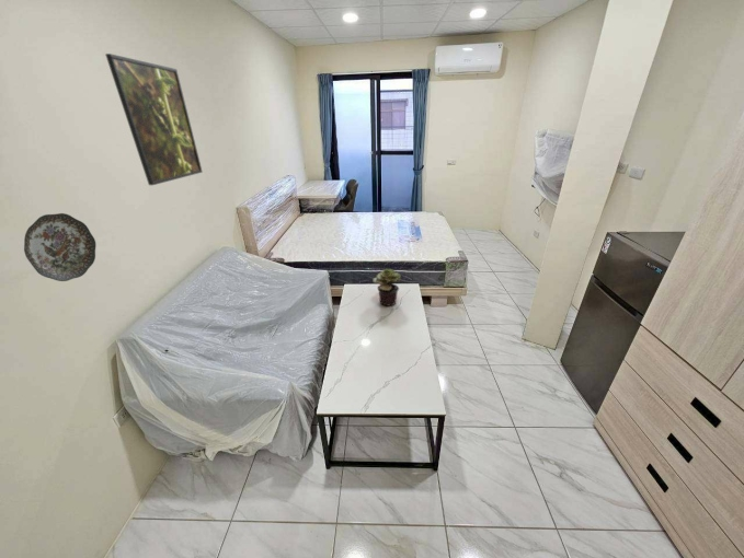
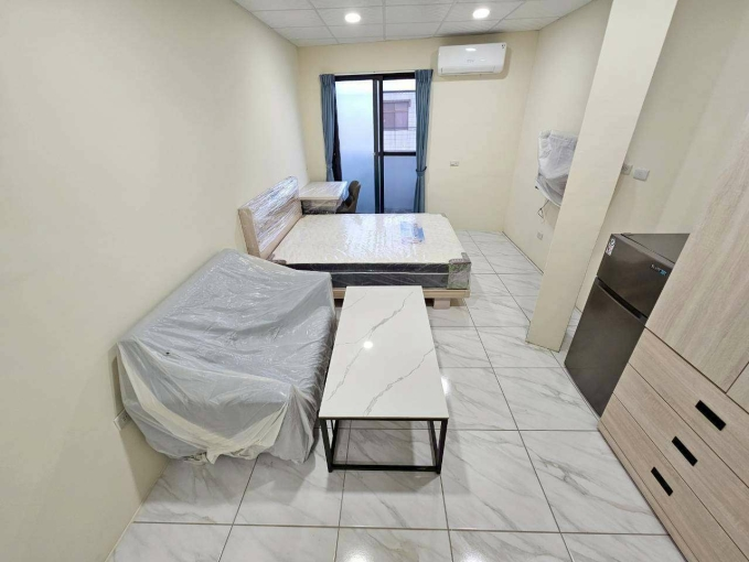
- decorative plate (60, 247)
- potted plant (386, 284)
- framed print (163, 124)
